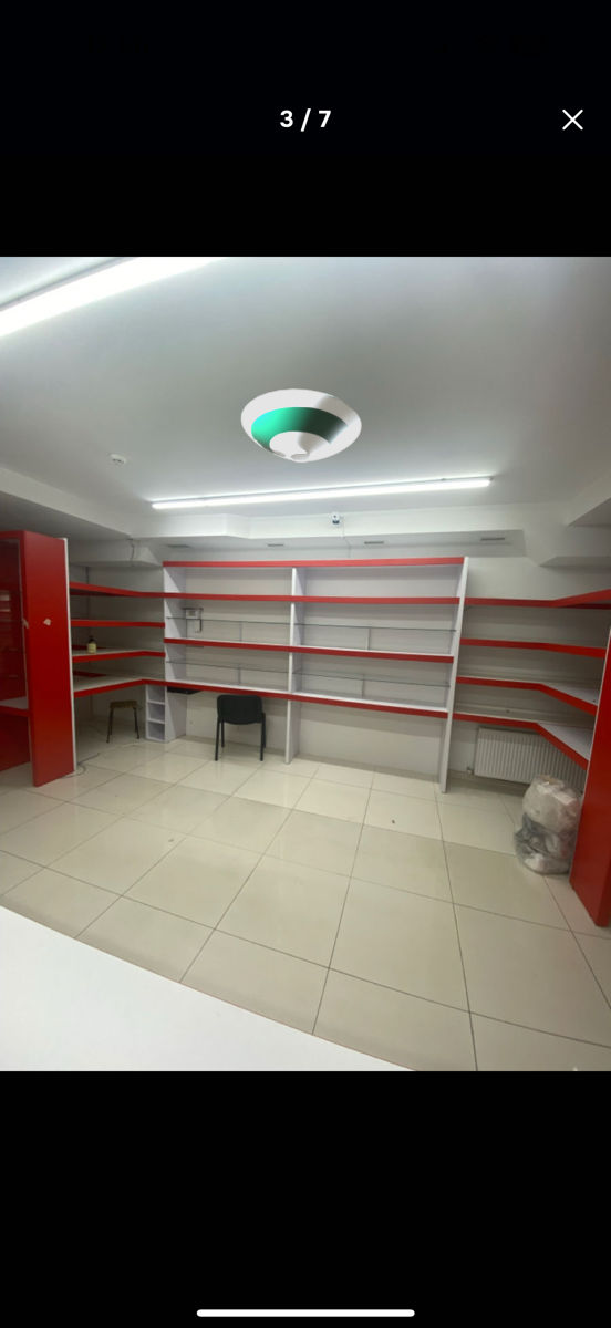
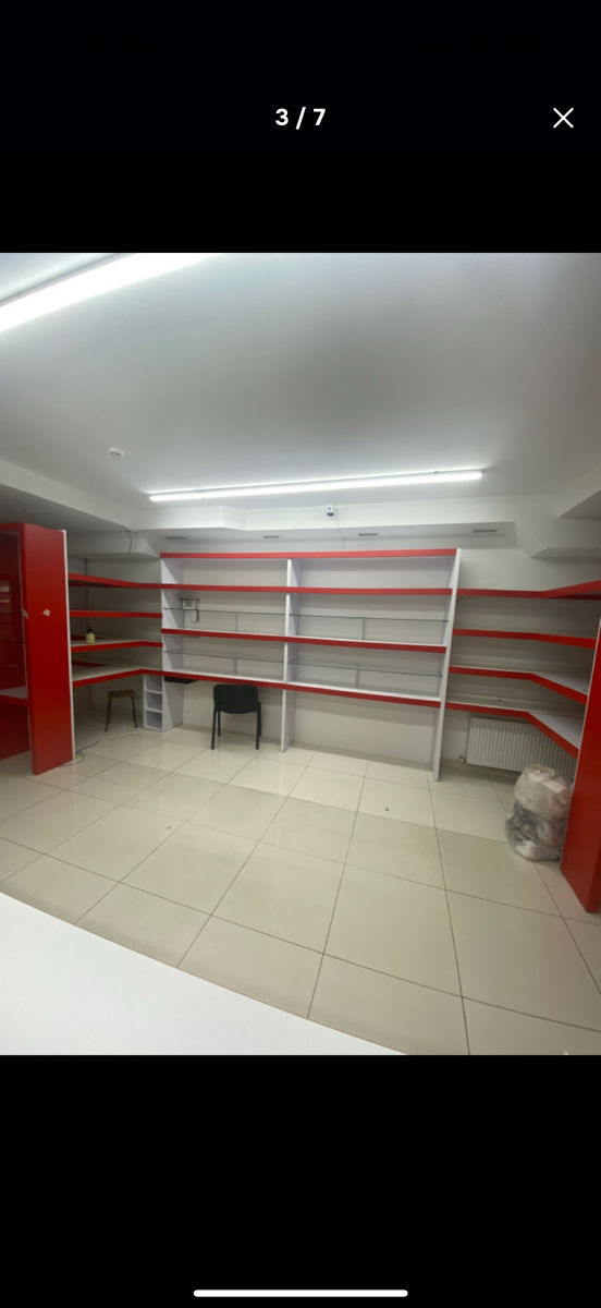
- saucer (300, 442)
